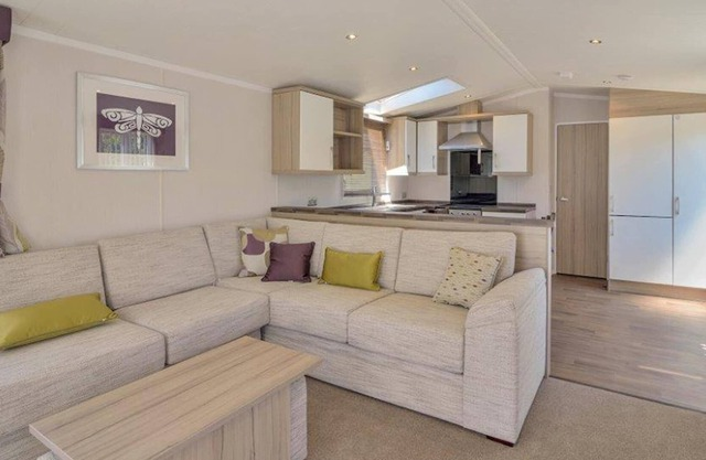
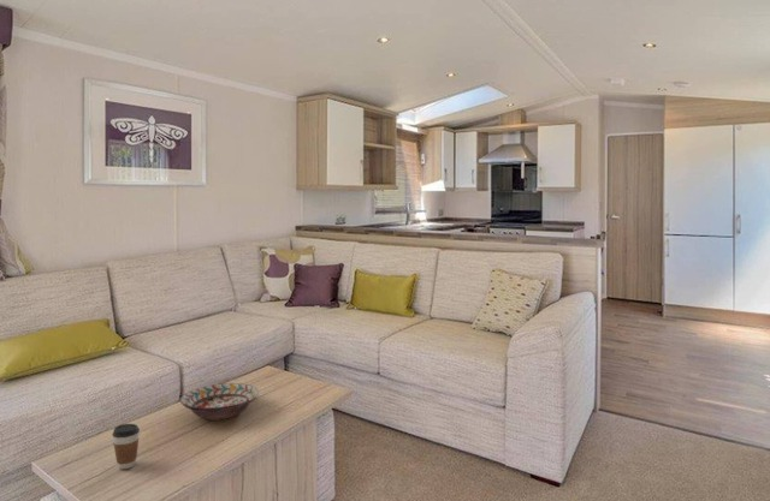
+ coffee cup (126, 446)
+ decorative bowl (220, 404)
